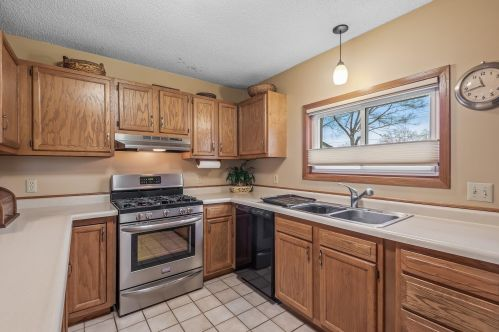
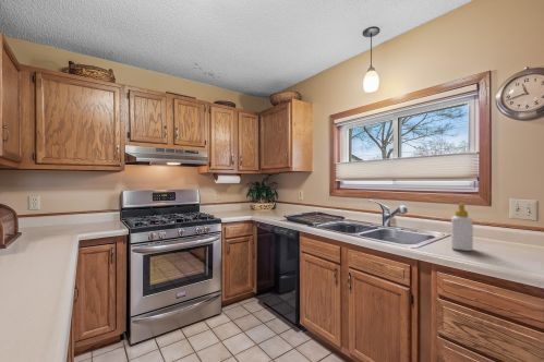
+ soap bottle (461, 226)
